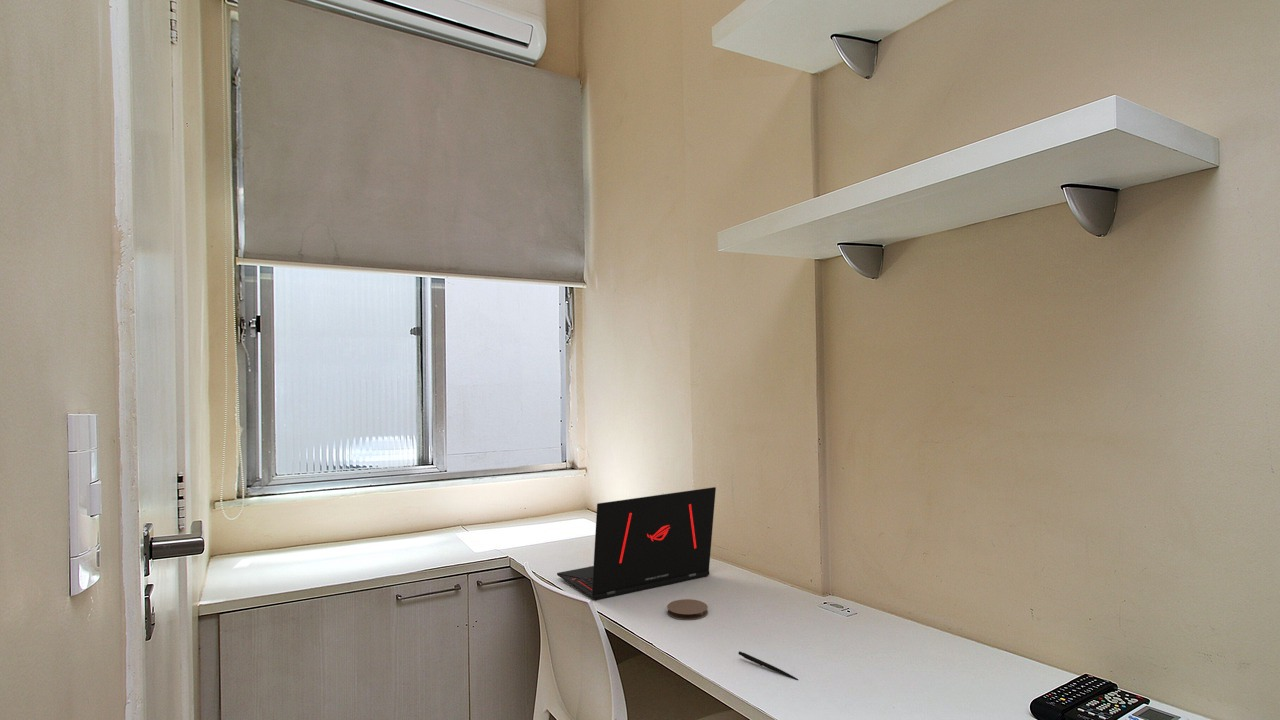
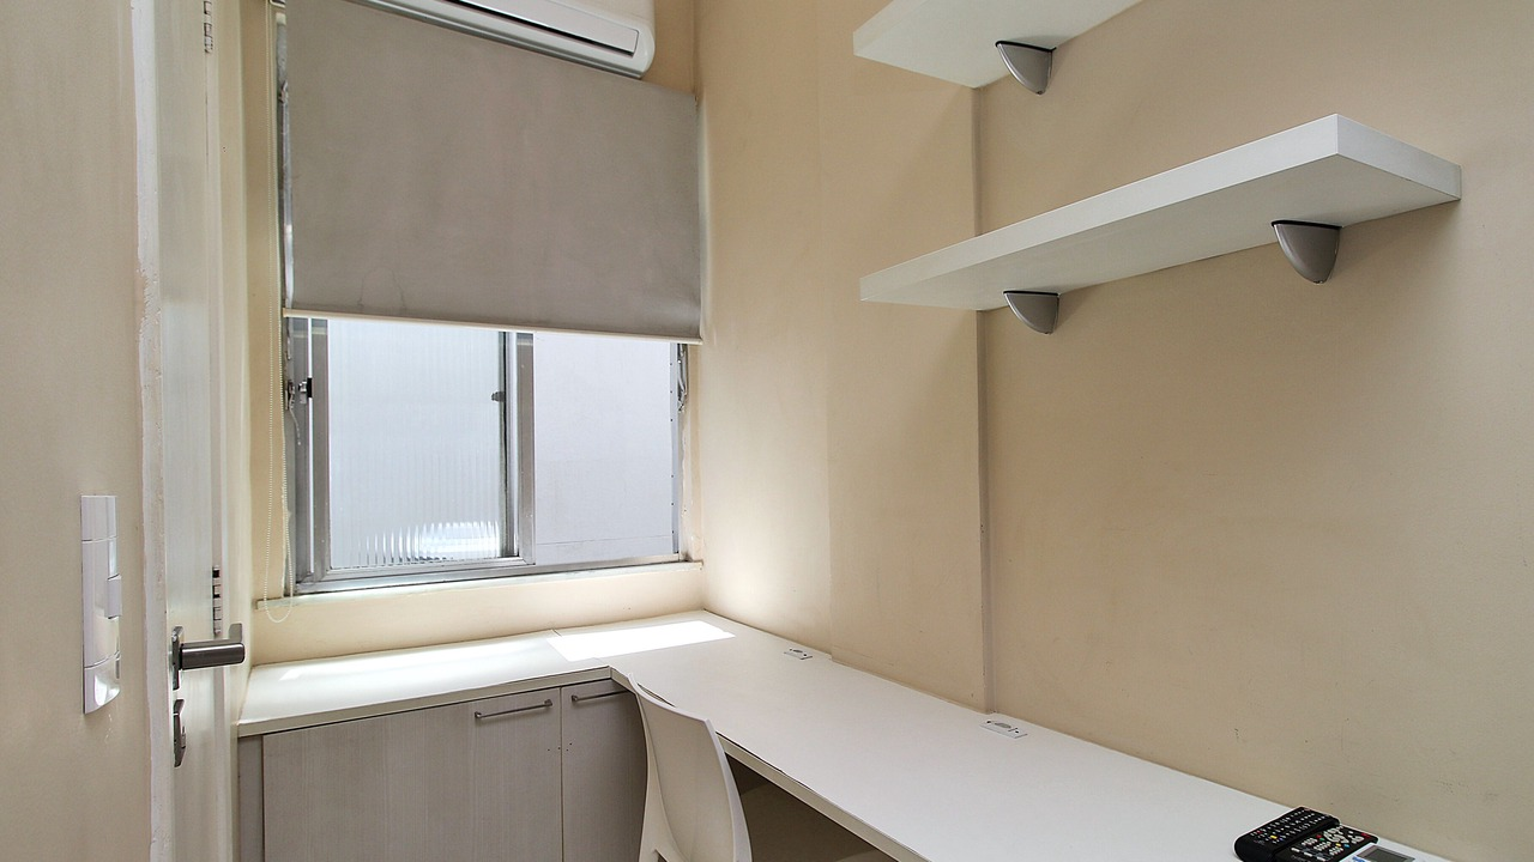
- pen (767, 665)
- laptop (635, 533)
- coaster (687, 609)
